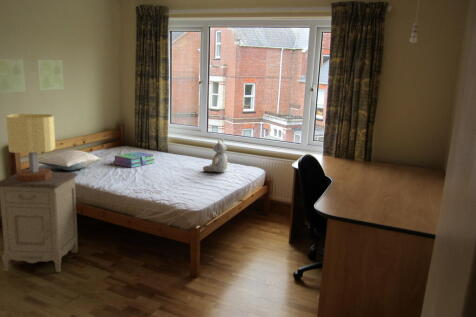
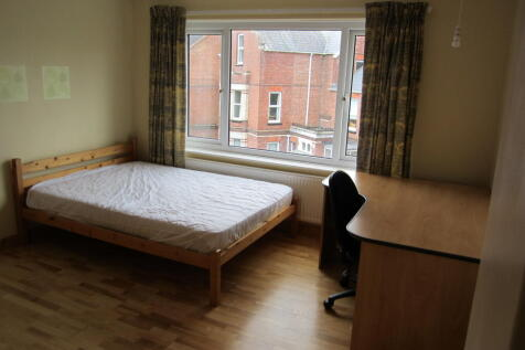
- pillow (69, 160)
- table lamp (32, 147)
- stack of books (134, 159)
- nightstand (38, 221)
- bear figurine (215, 155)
